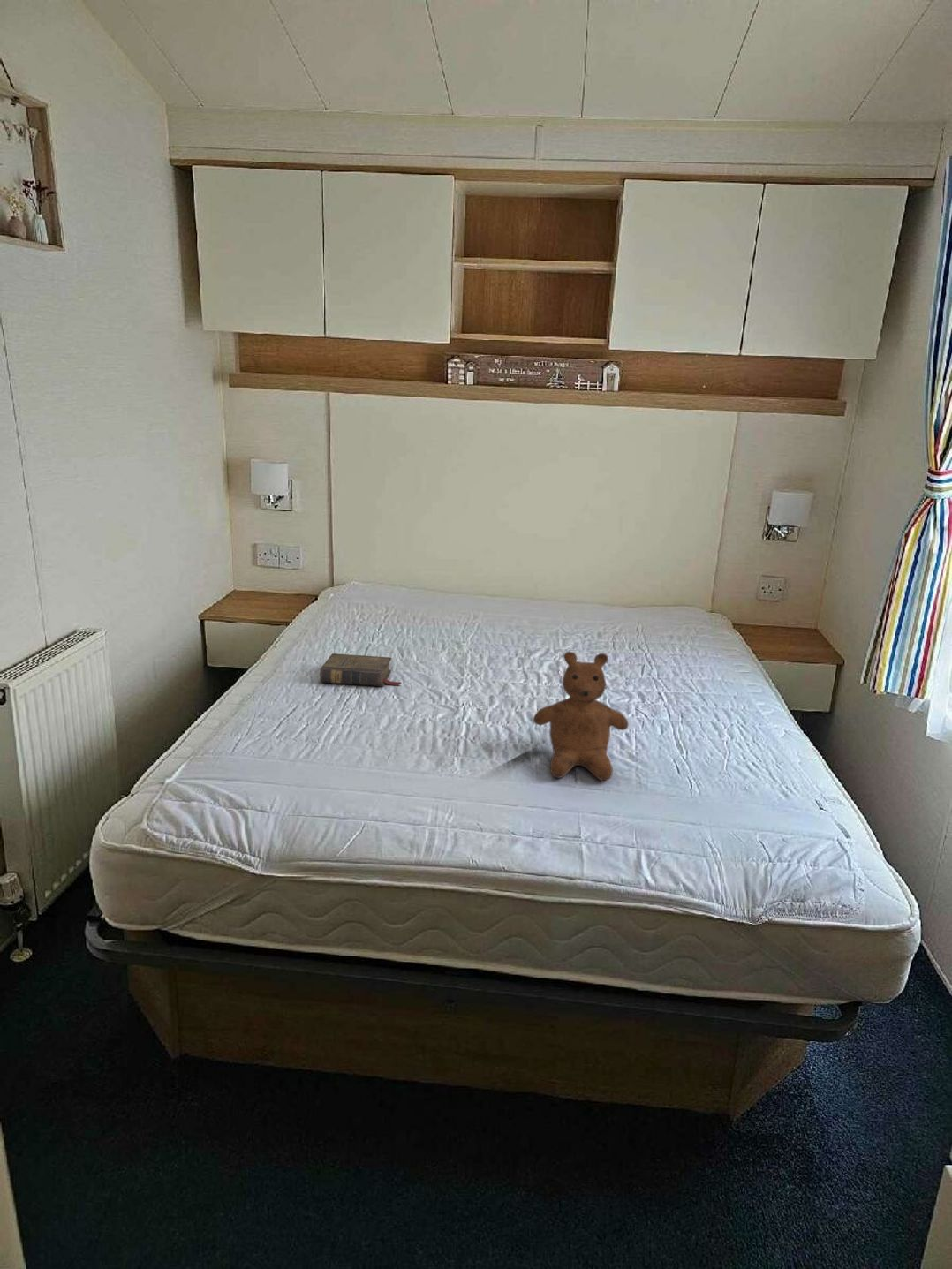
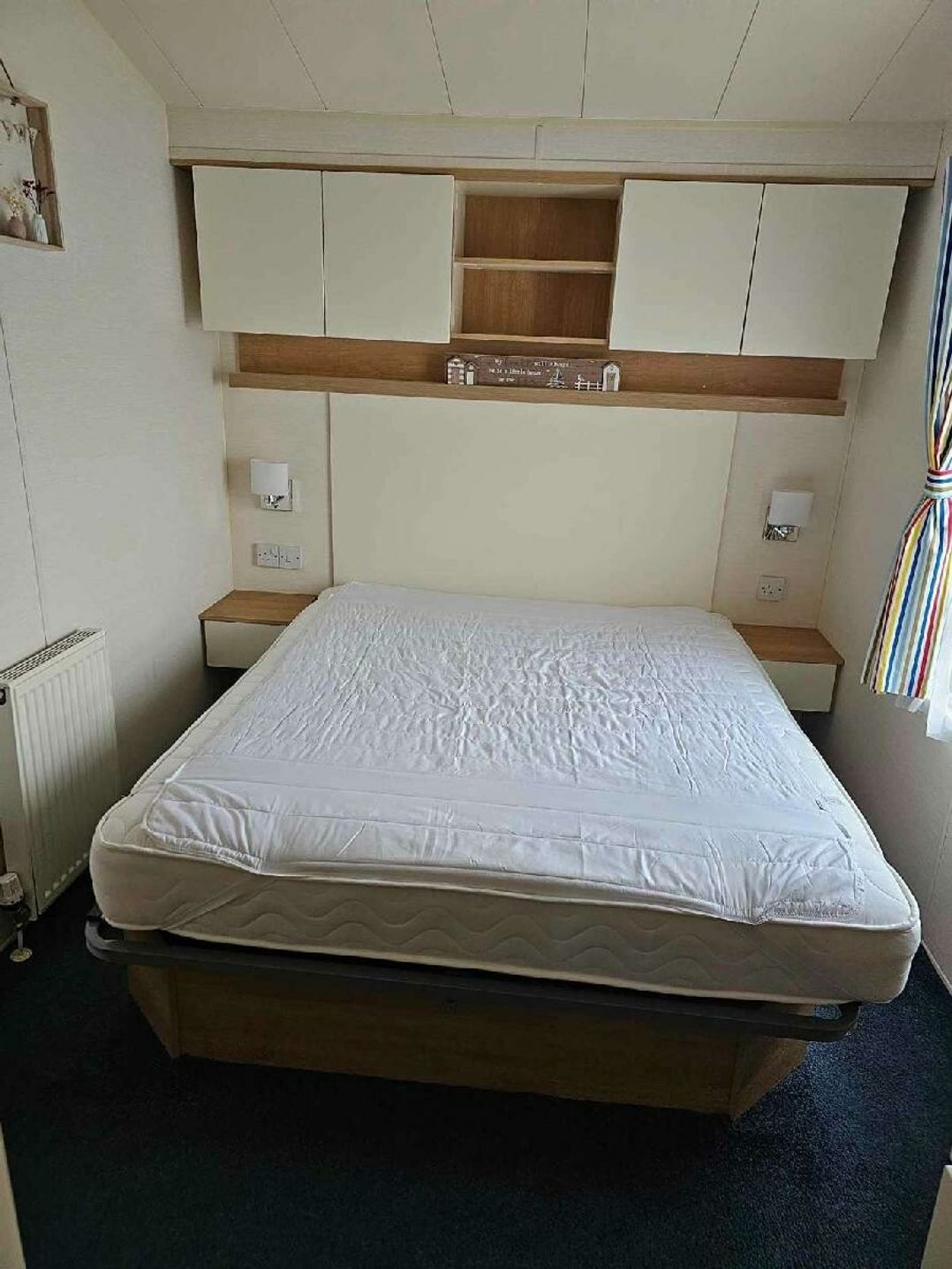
- book (365, 670)
- teddy bear (583, 713)
